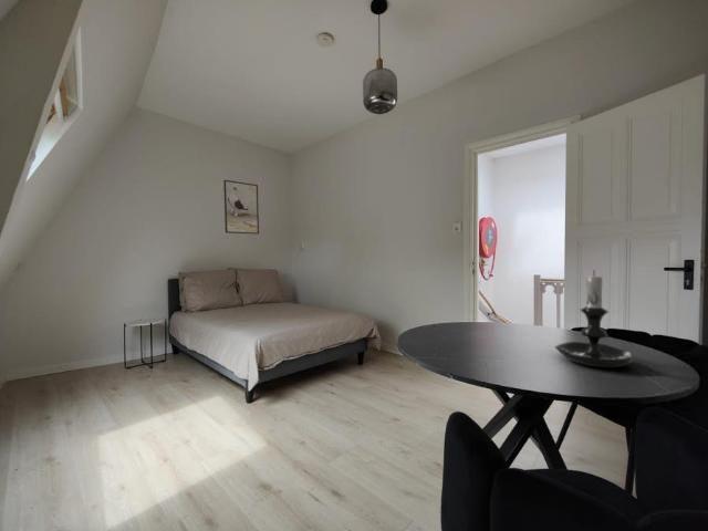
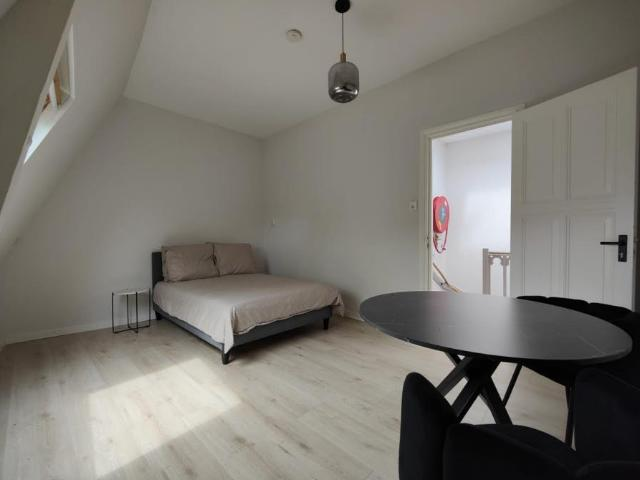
- candle holder (592, 315)
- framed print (241, 208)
